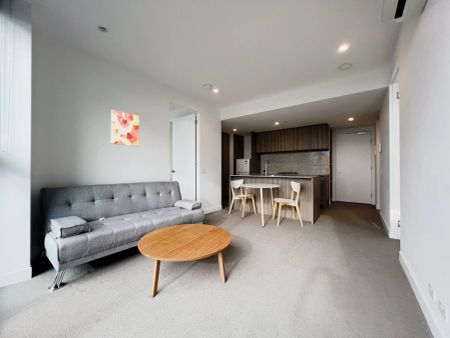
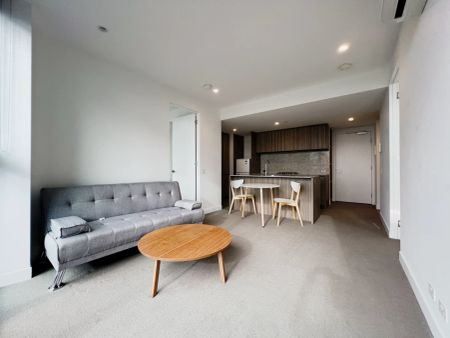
- wall art (125, 128)
